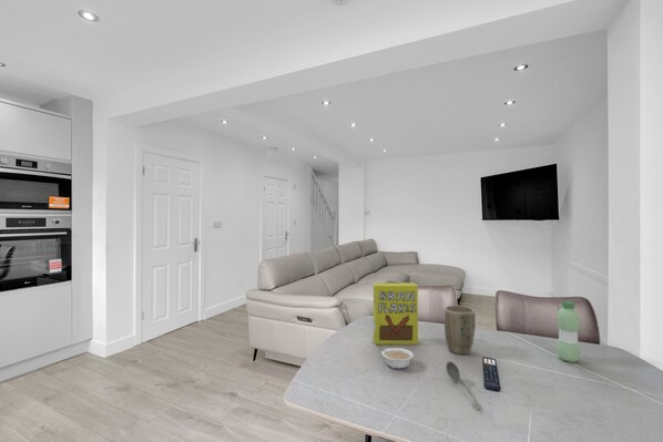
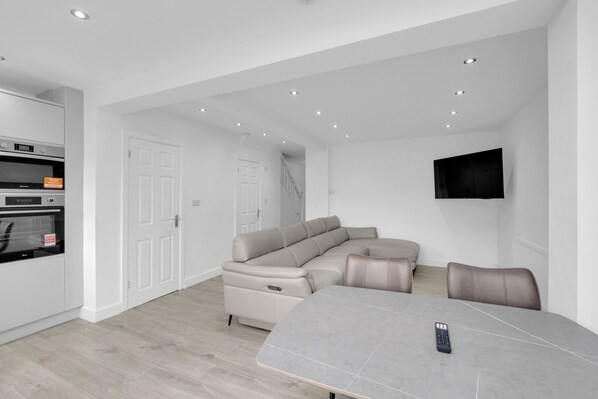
- water bottle (568, 330)
- soupspoon (462, 382)
- cereal box (395, 312)
- legume (396, 358)
- plant pot (459, 329)
